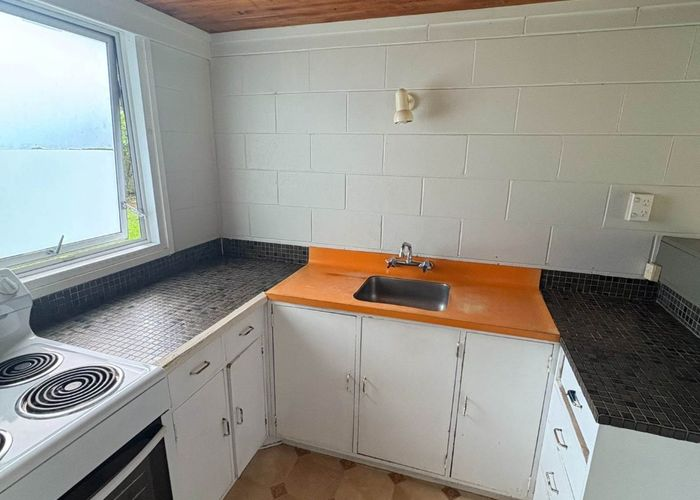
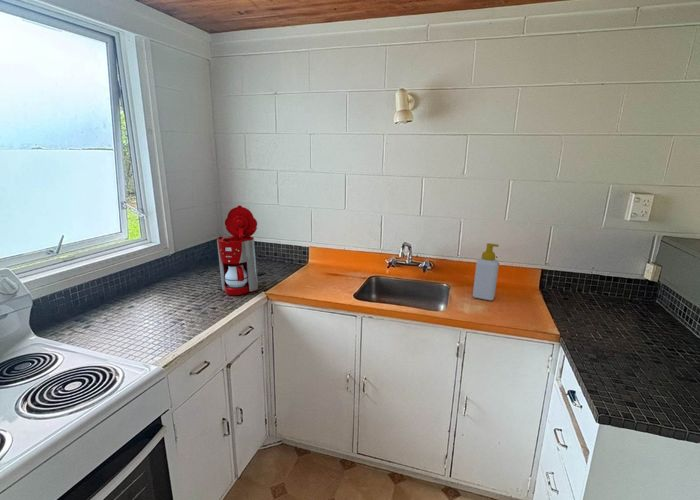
+ coffee maker (238, 245)
+ soap bottle (486, 270)
